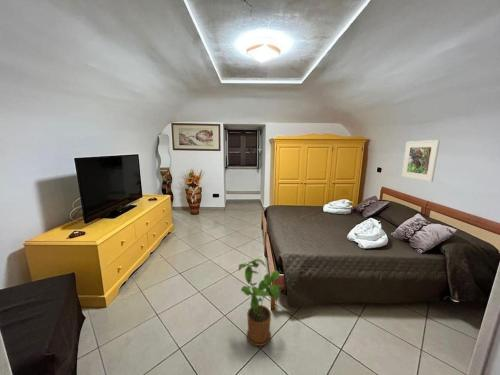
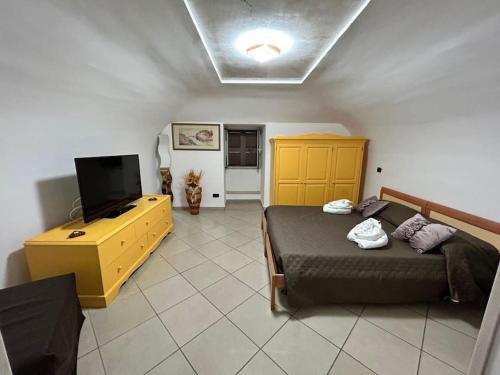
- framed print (418, 160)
- house plant (261, 300)
